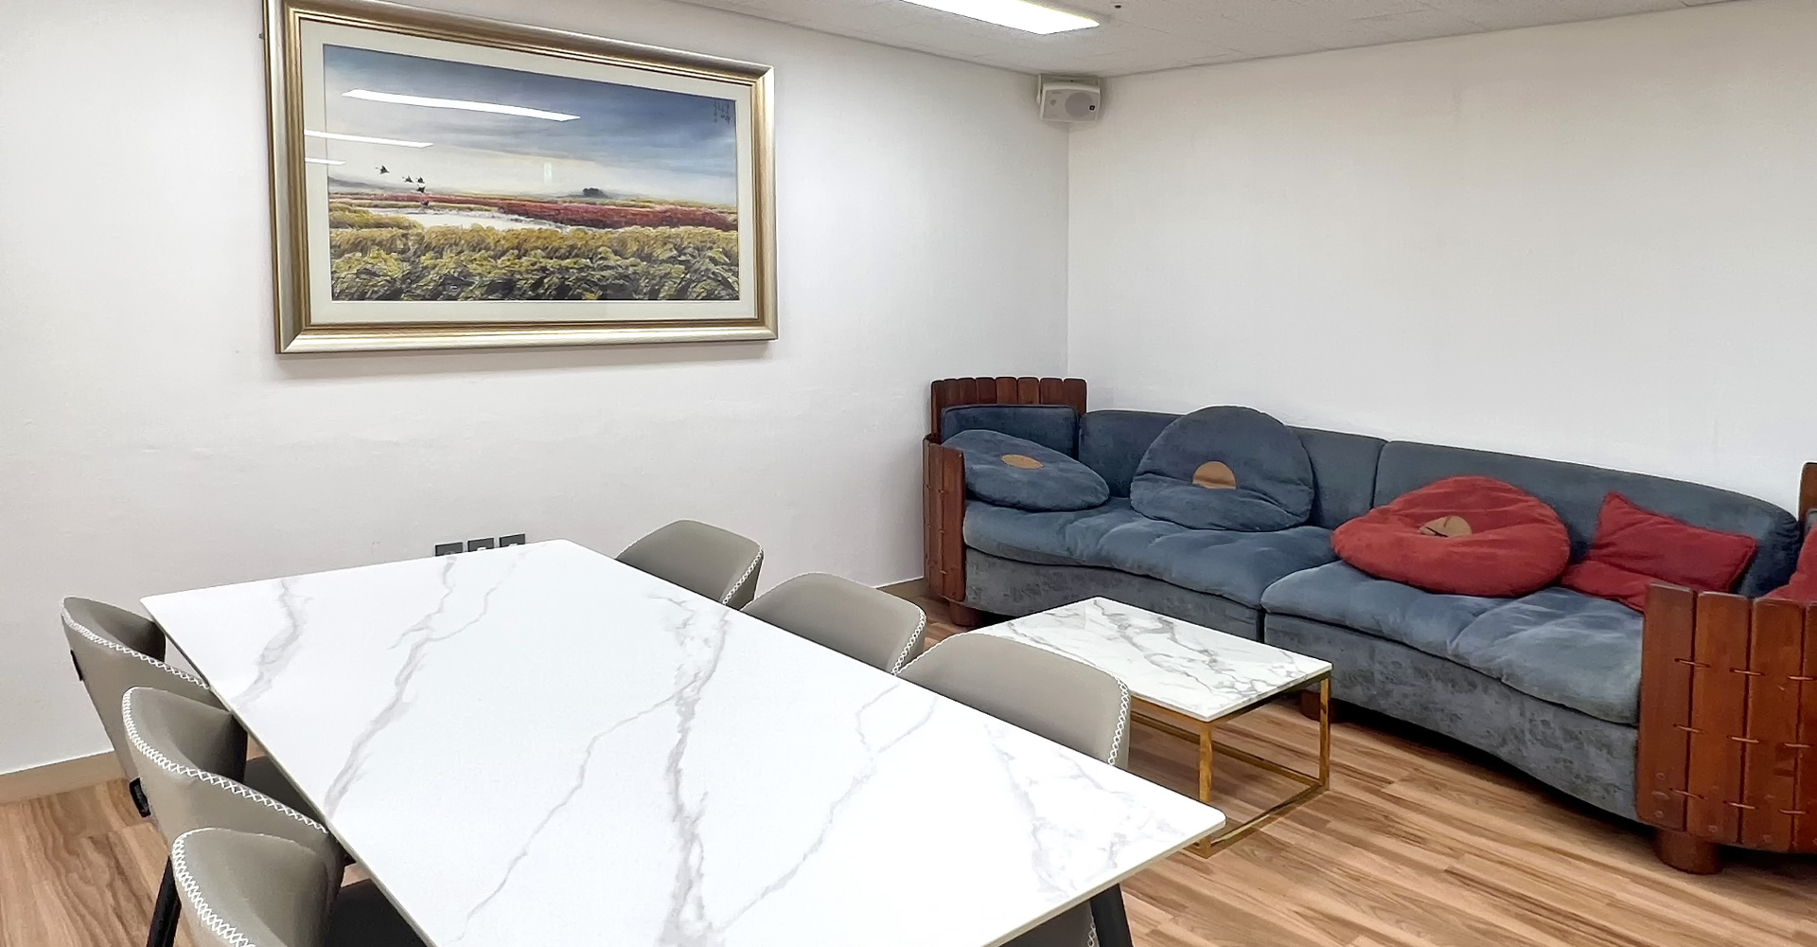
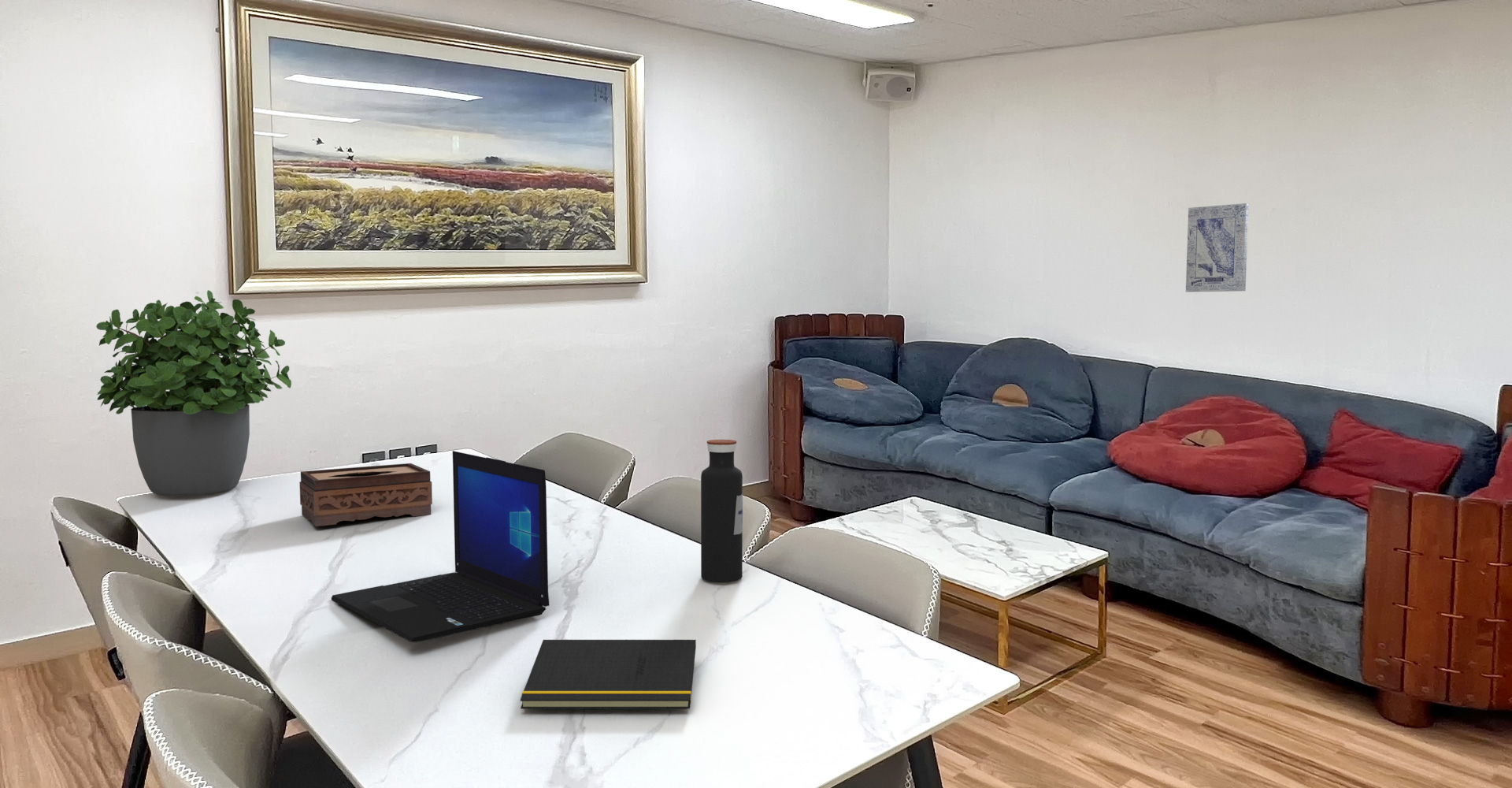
+ potted plant (195, 390)
+ water bottle (721, 509)
+ notepad (613, 672)
+ laptop (454, 537)
+ wall art (1216, 248)
+ tissue box (365, 492)
